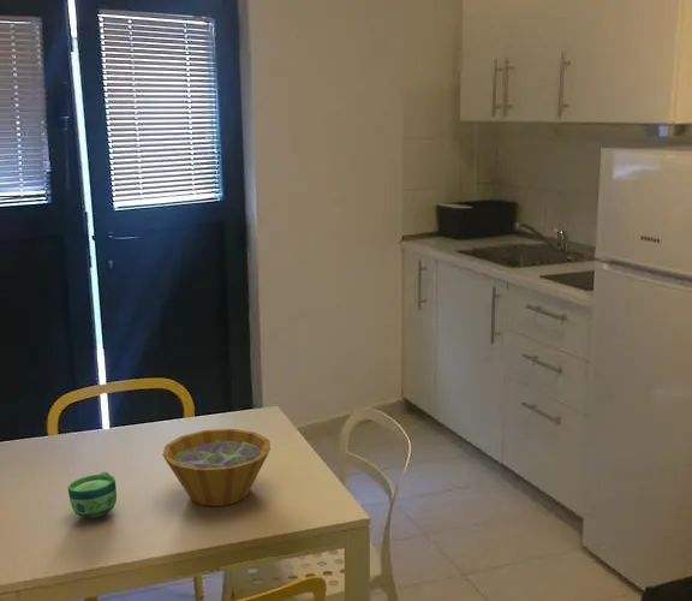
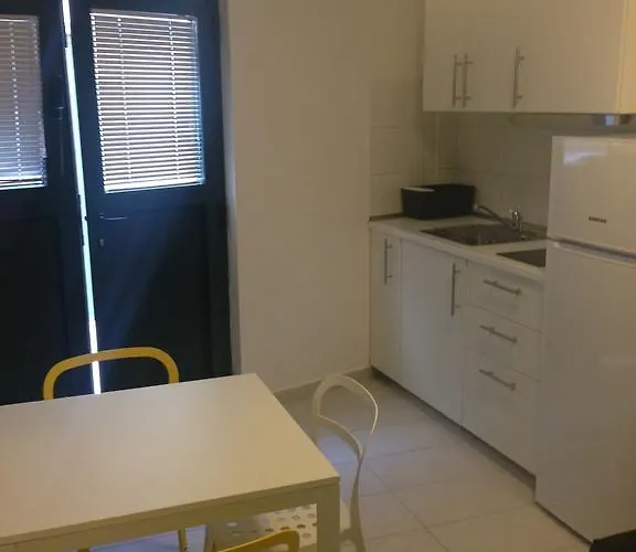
- bowl (217, 470)
- cup (94, 493)
